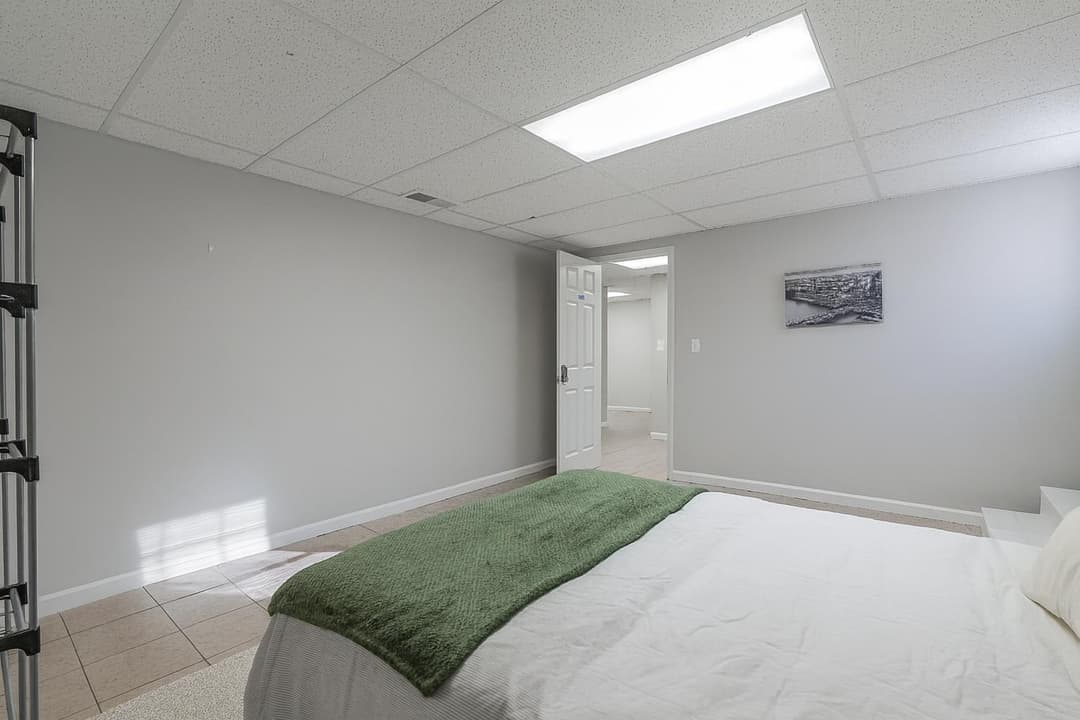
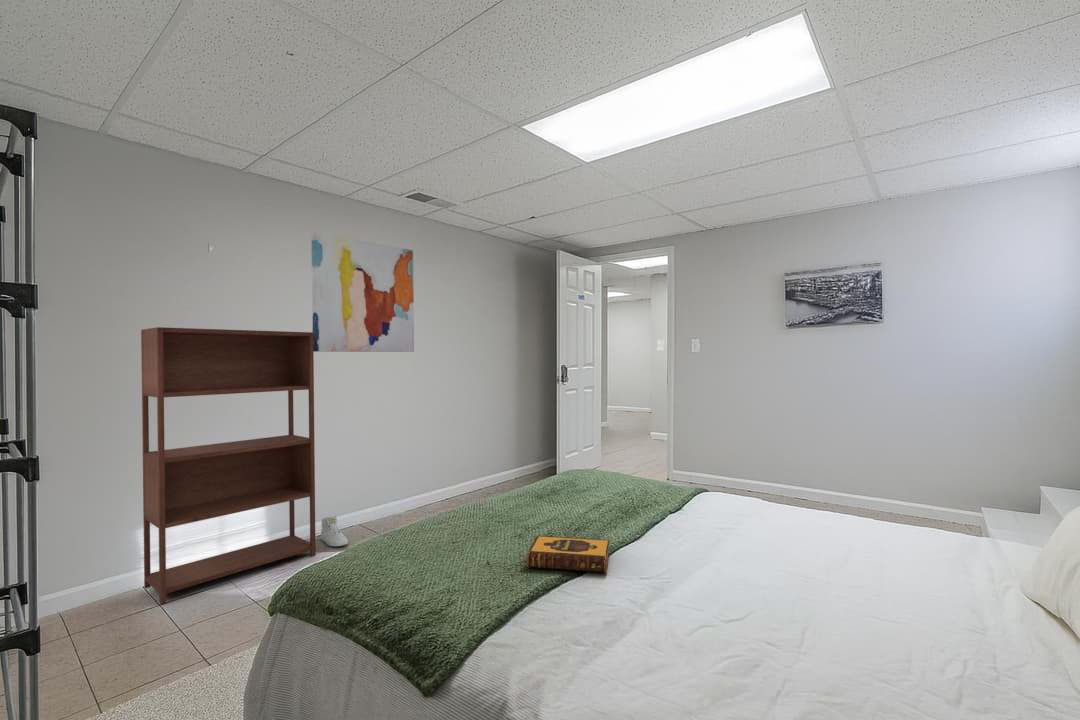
+ wall art (366, 296)
+ sneaker (332, 529)
+ bookshelf (234, 450)
+ hardback book (569, 554)
